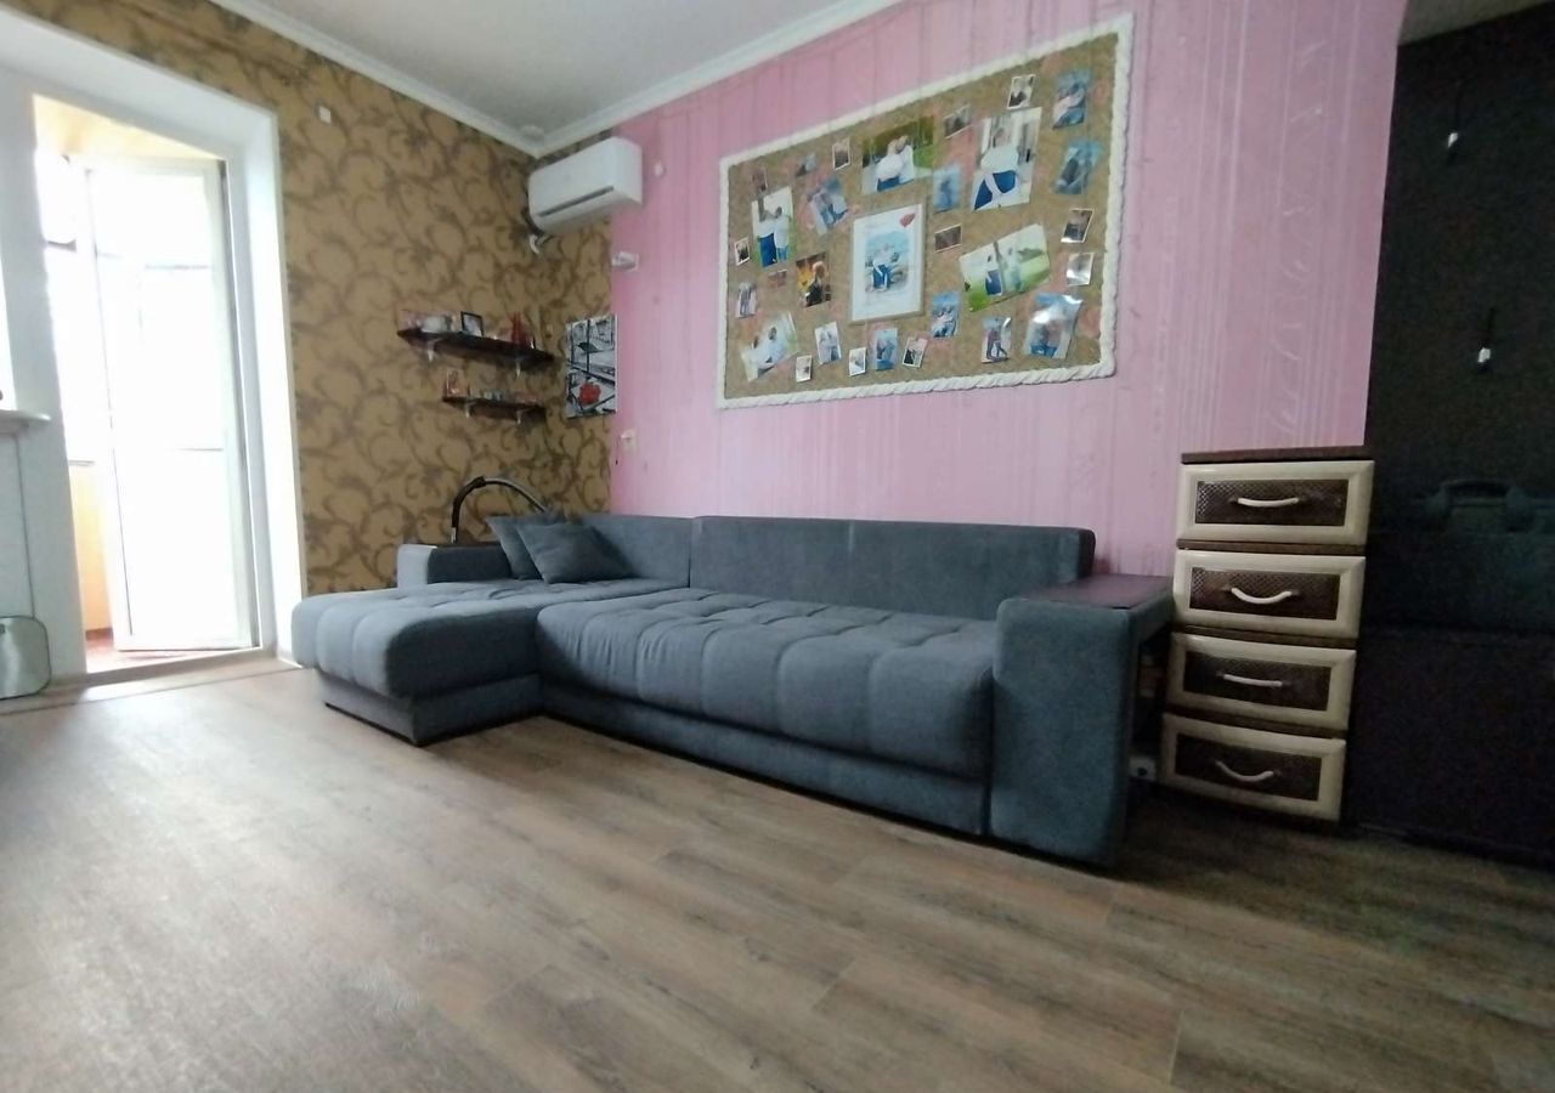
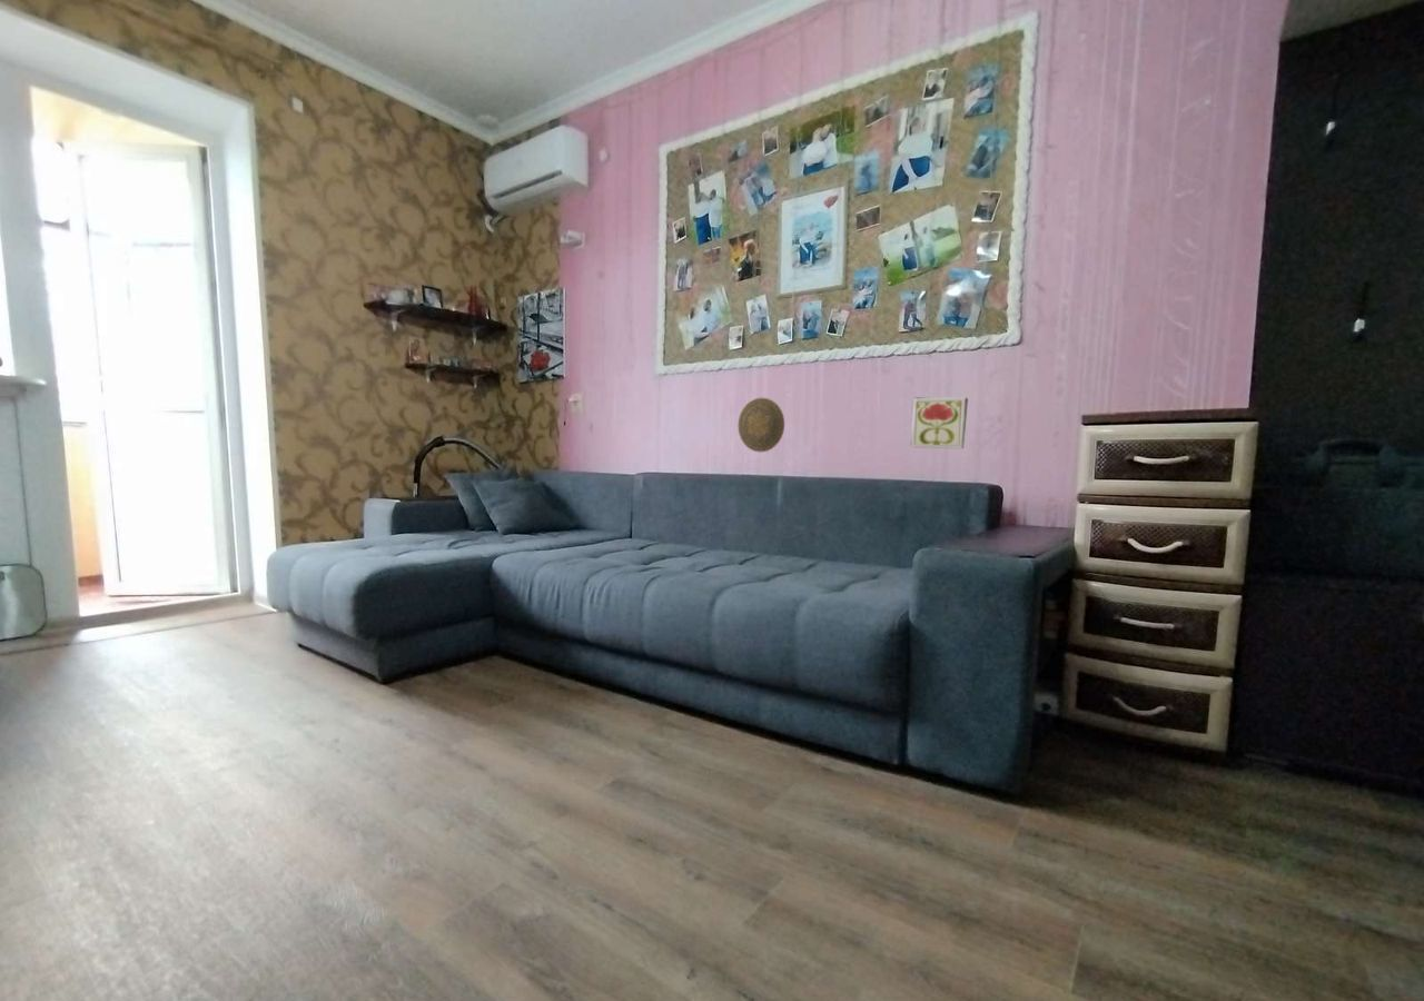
+ decorative plate (759, 425)
+ decorative tile (938, 422)
